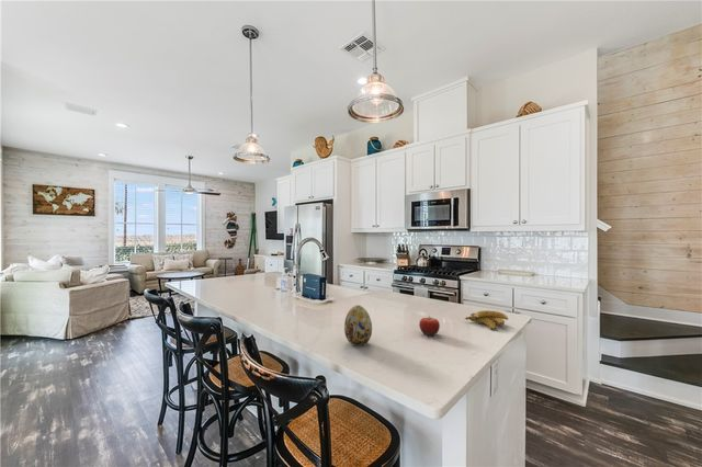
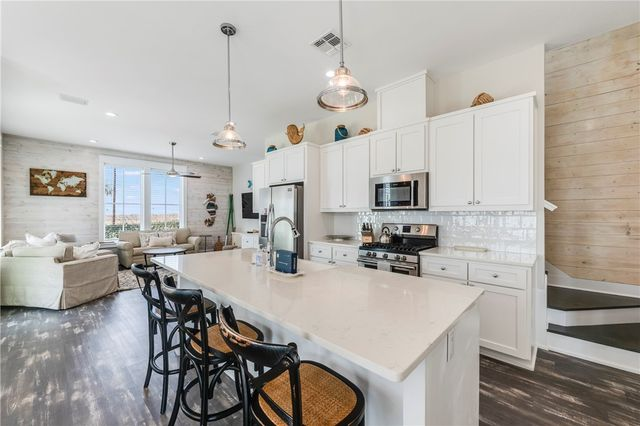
- fruit (429, 324)
- decorative egg (358, 323)
- banana (486, 318)
